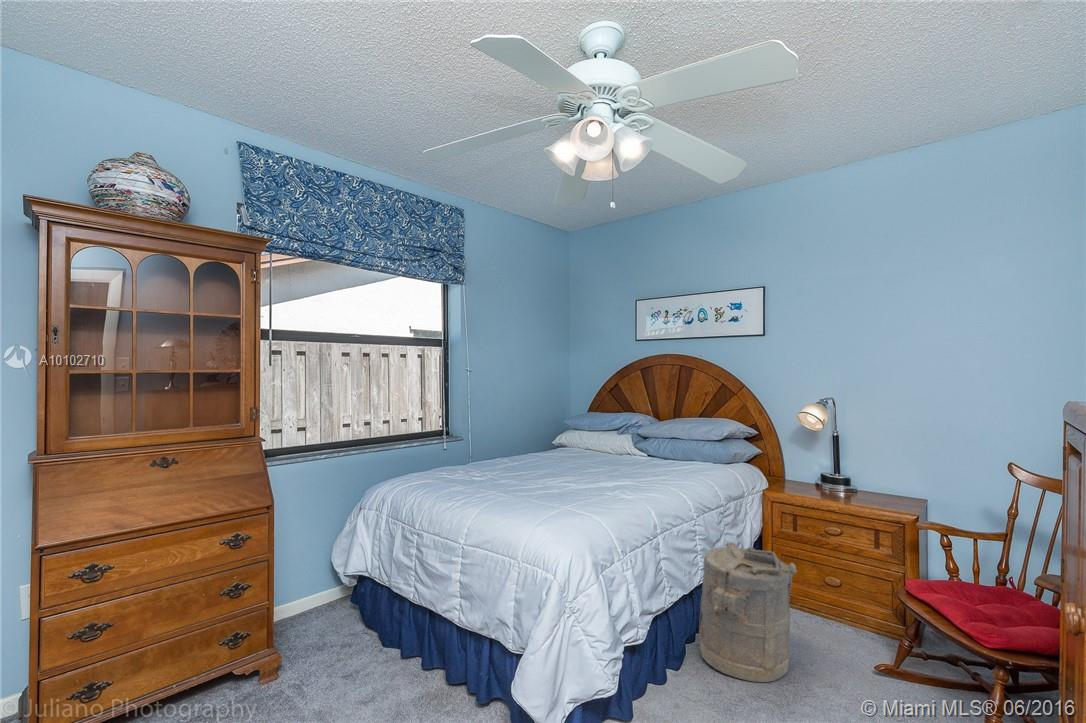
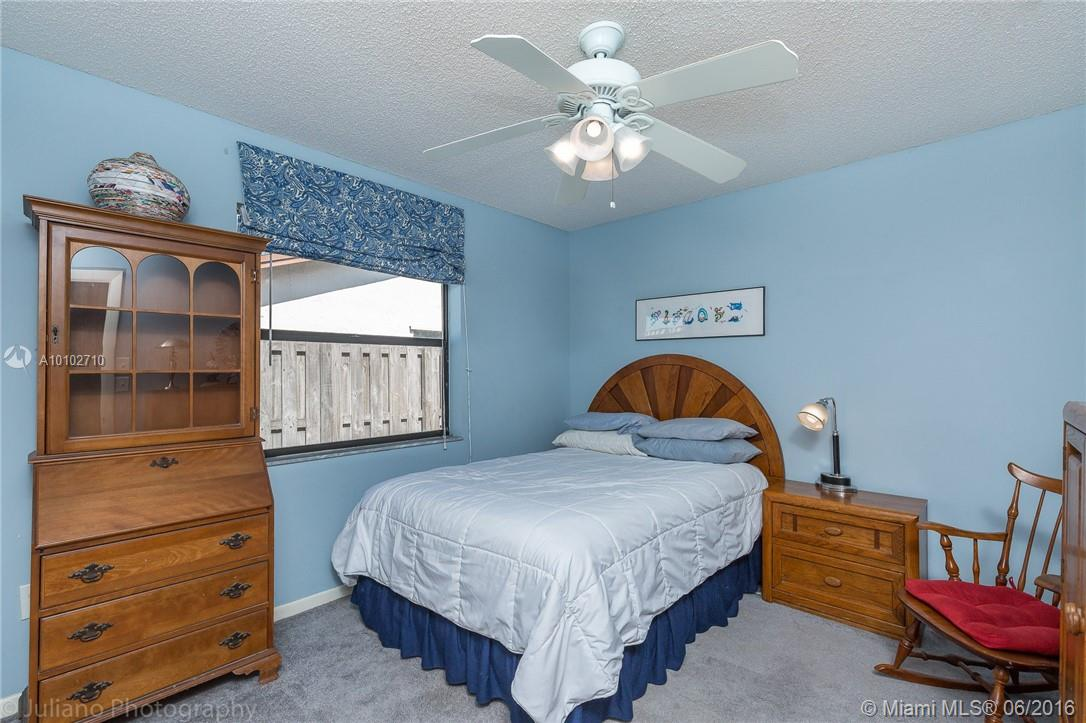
- laundry hamper (740, 605)
